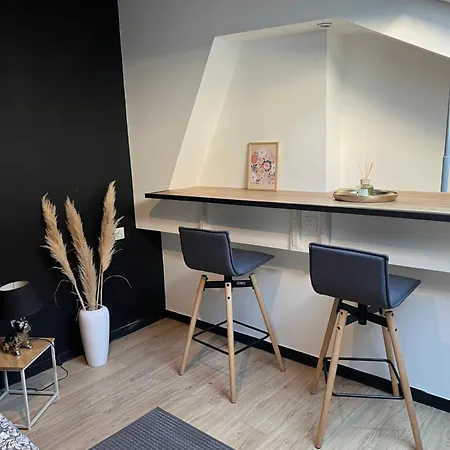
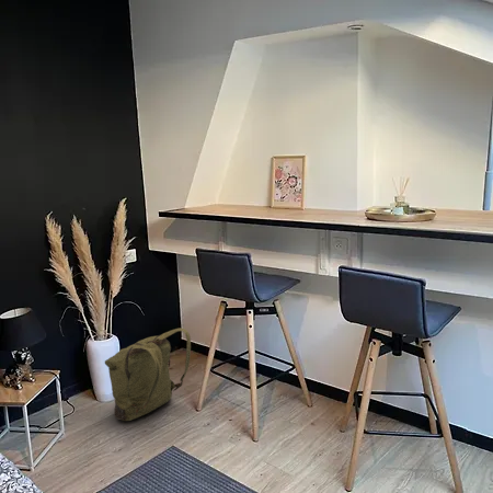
+ backpack (149, 371)
